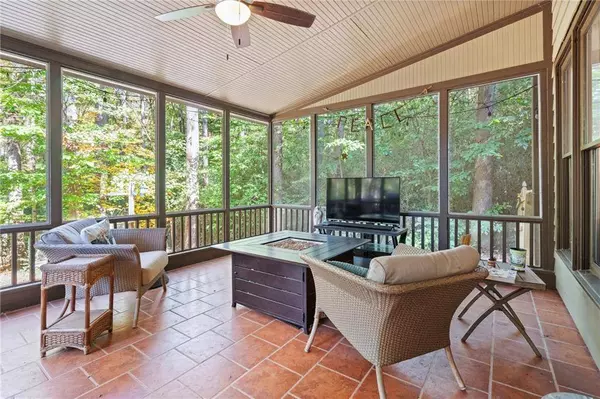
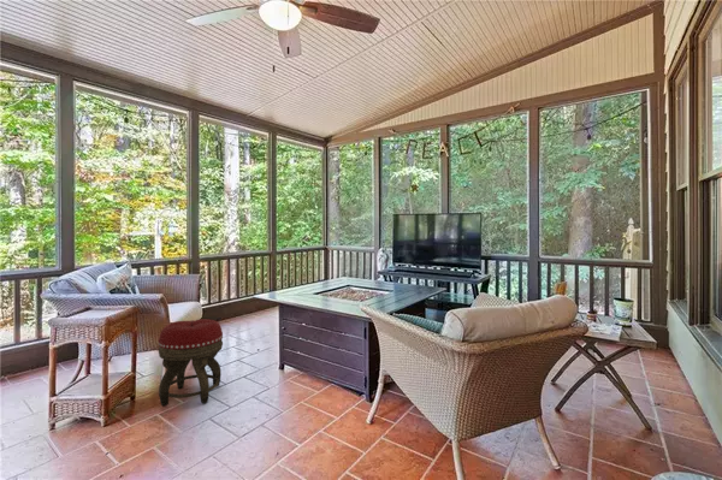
+ footstool (191, 358)
